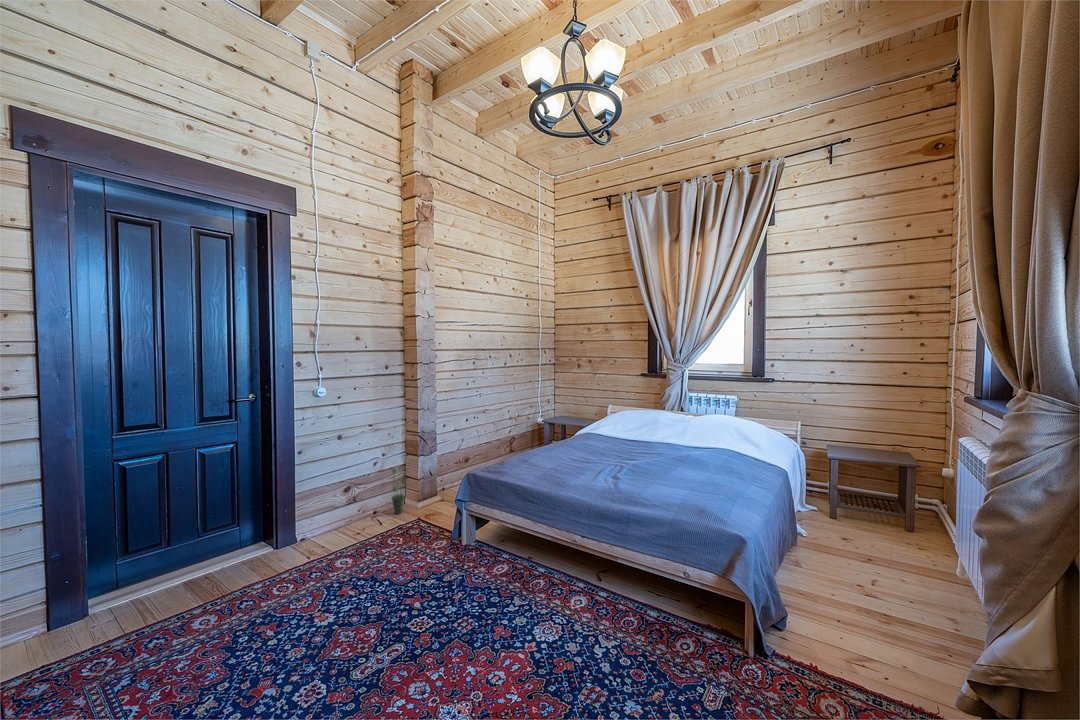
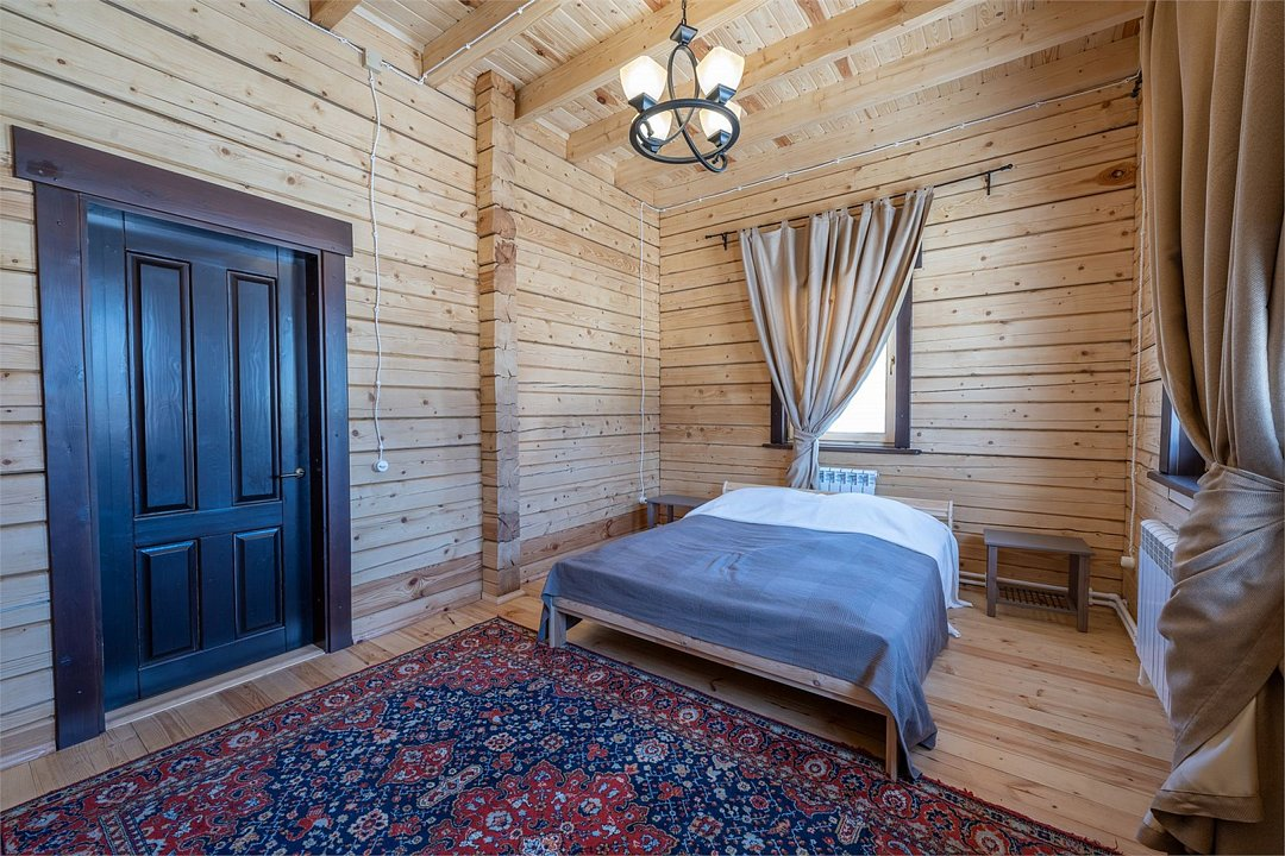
- potted plant (400, 489)
